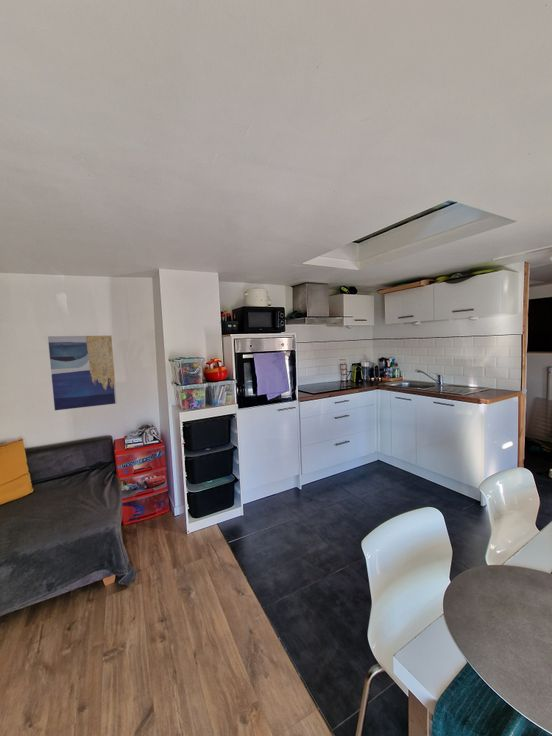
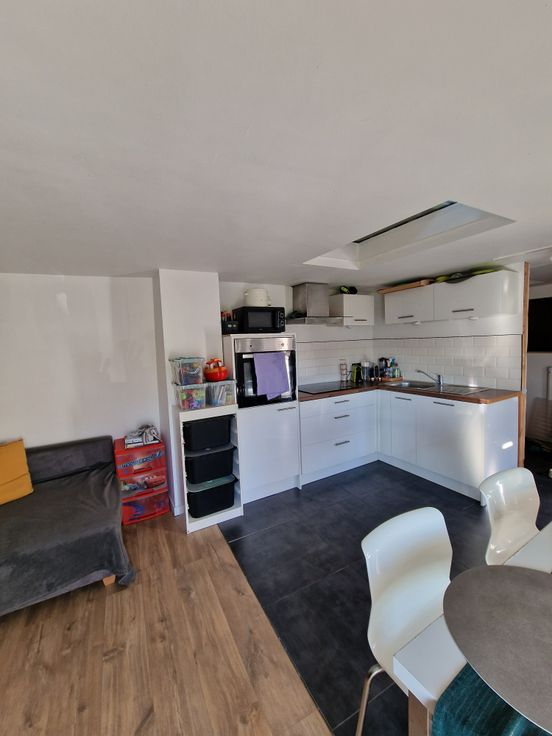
- wall art (84, 371)
